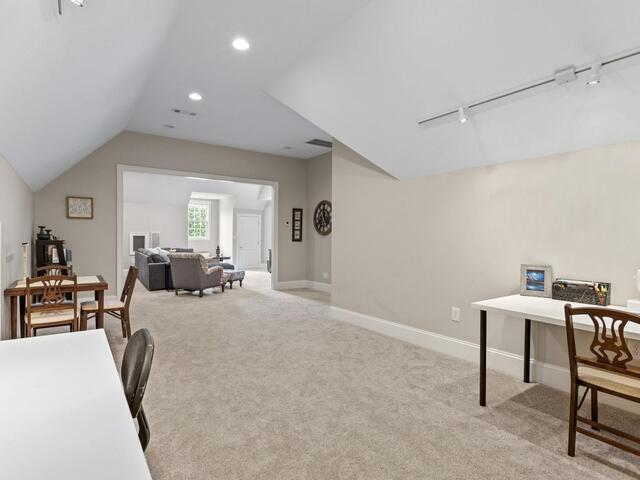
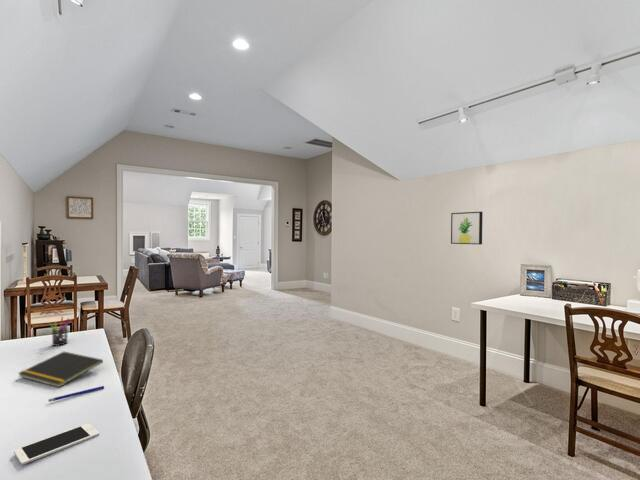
+ pen holder (58, 330)
+ notepad (61, 367)
+ cell phone (58, 442)
+ wall art (466, 228)
+ pen (77, 393)
